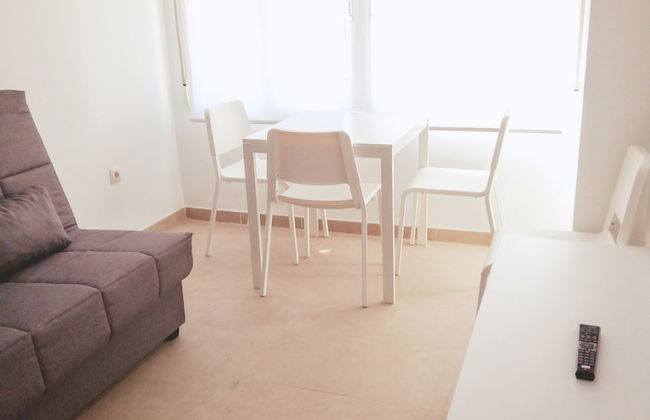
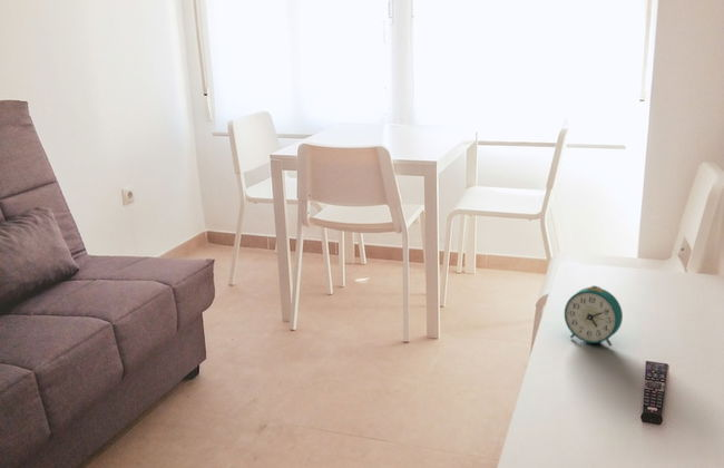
+ alarm clock (594, 312)
